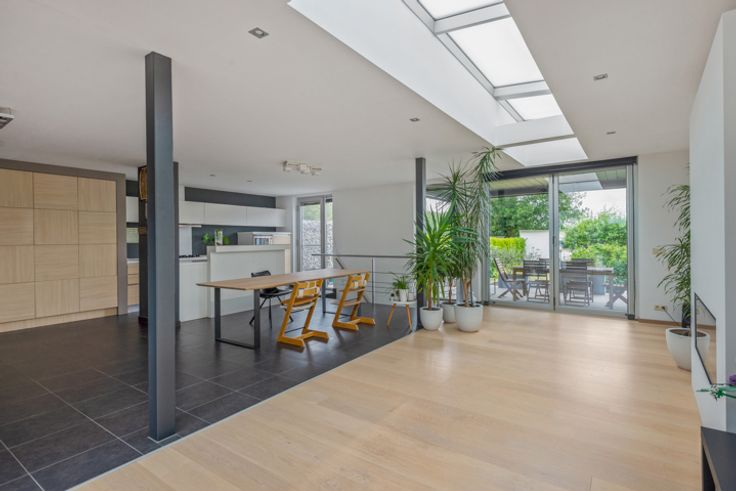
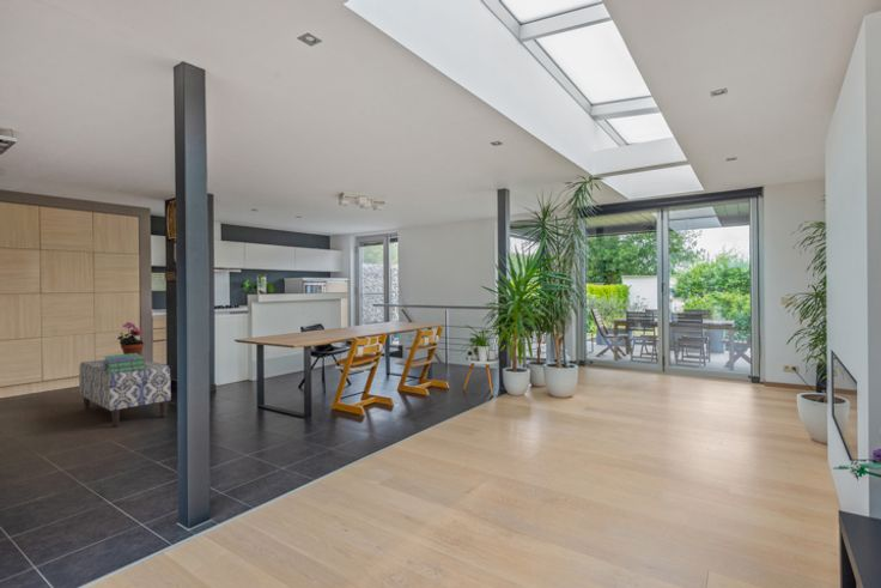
+ potted plant (132, 341)
+ stack of books (123, 363)
+ bench (123, 388)
